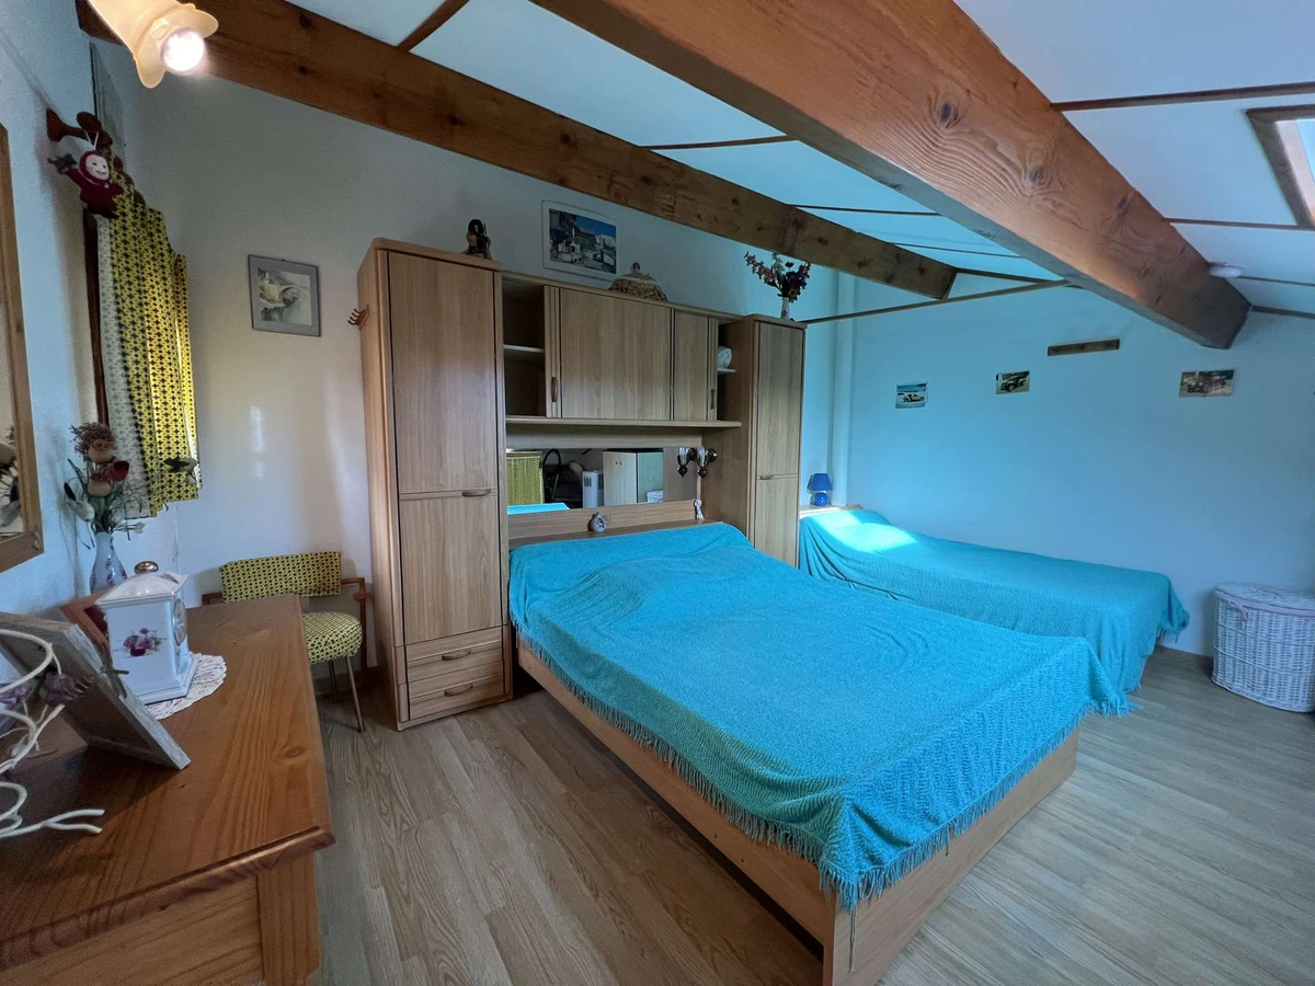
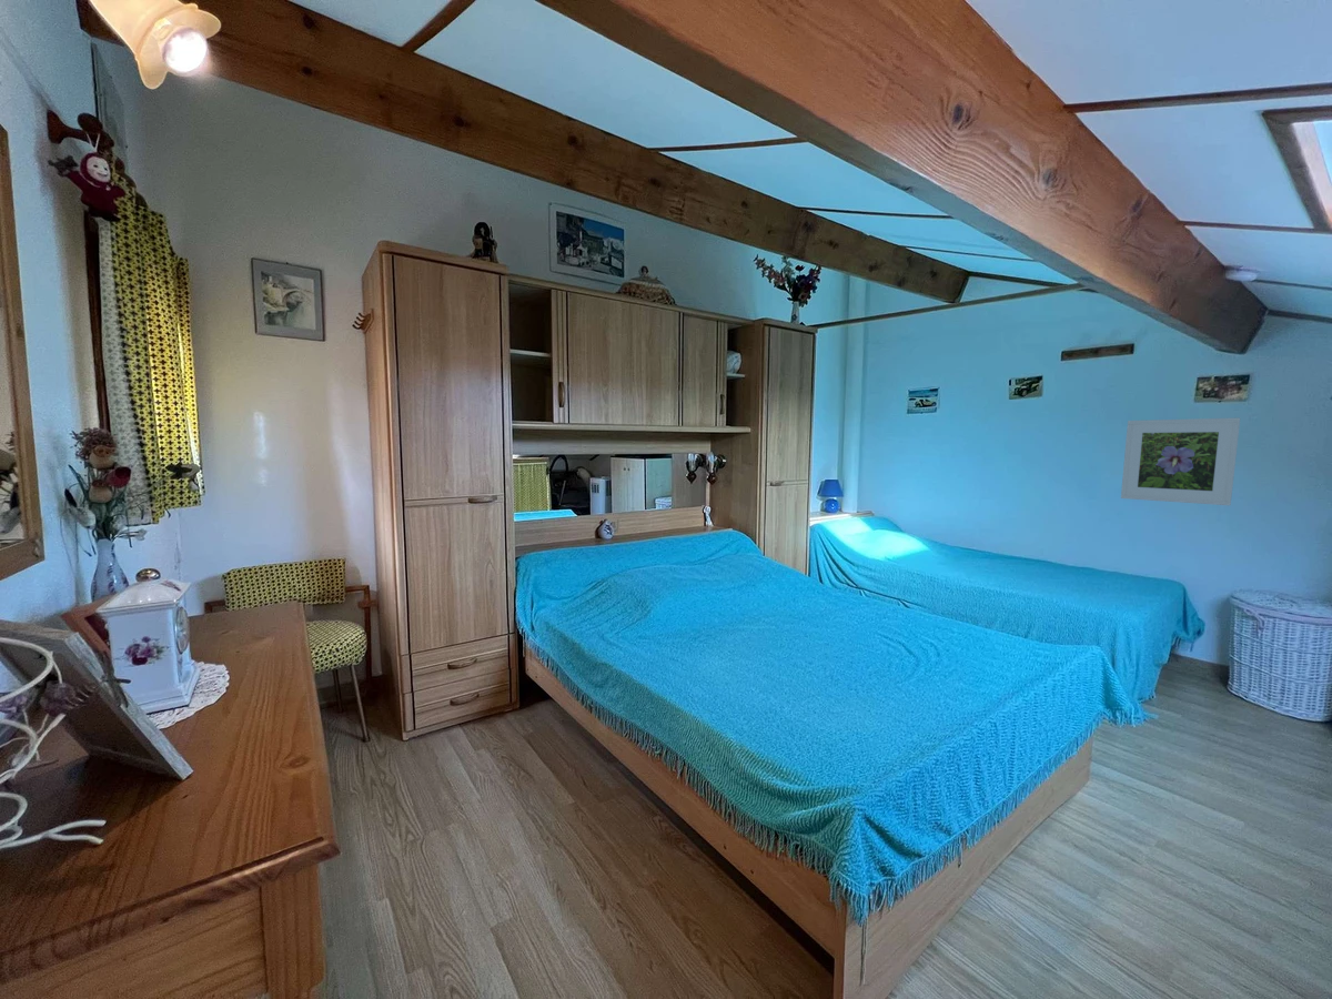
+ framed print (1175, 461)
